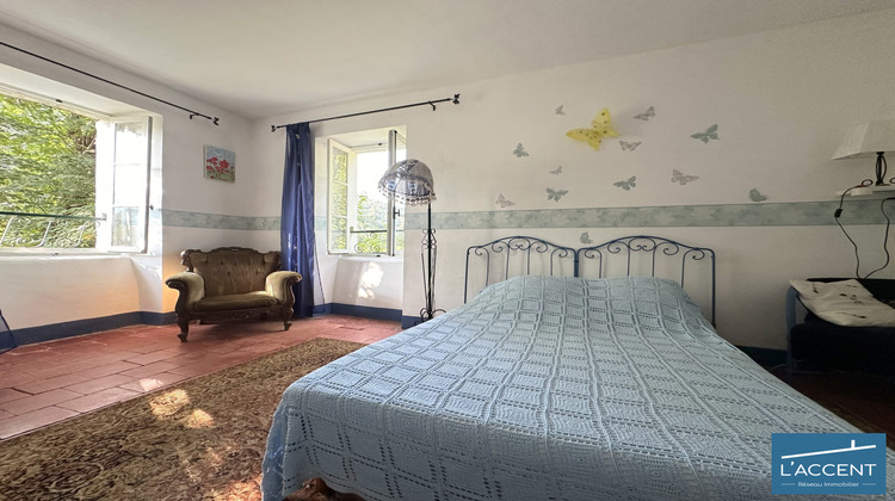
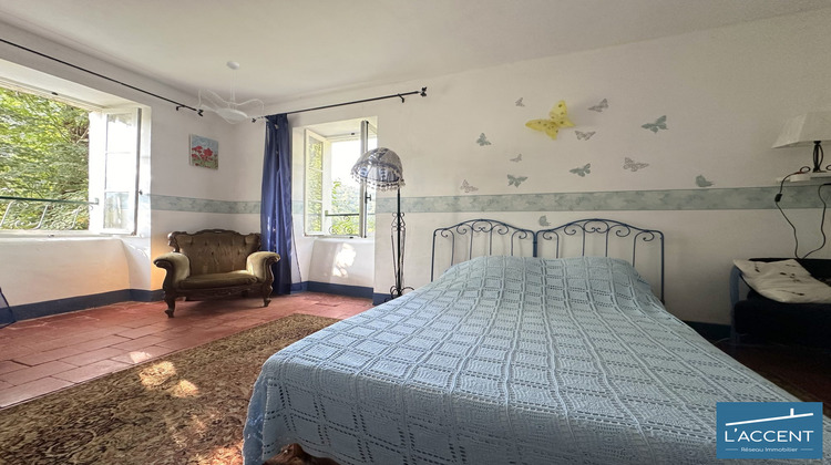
+ ceiling light fixture (230, 90)
